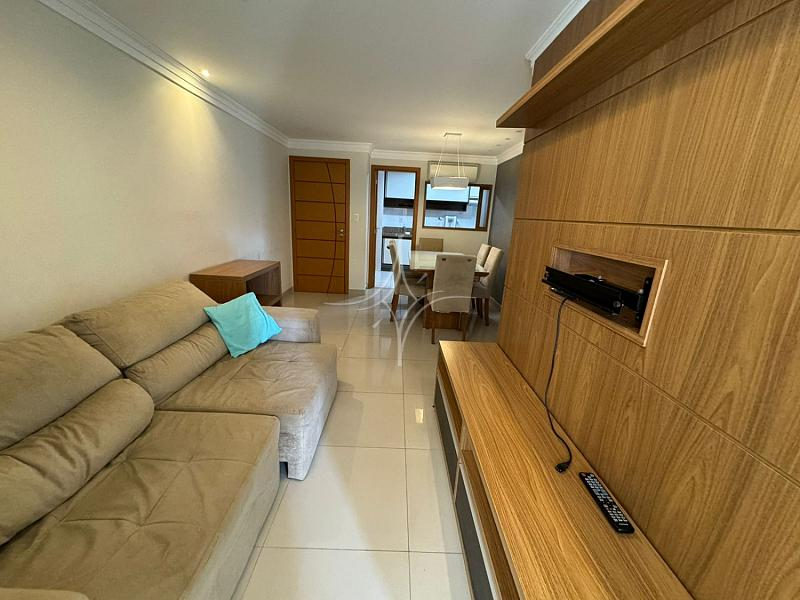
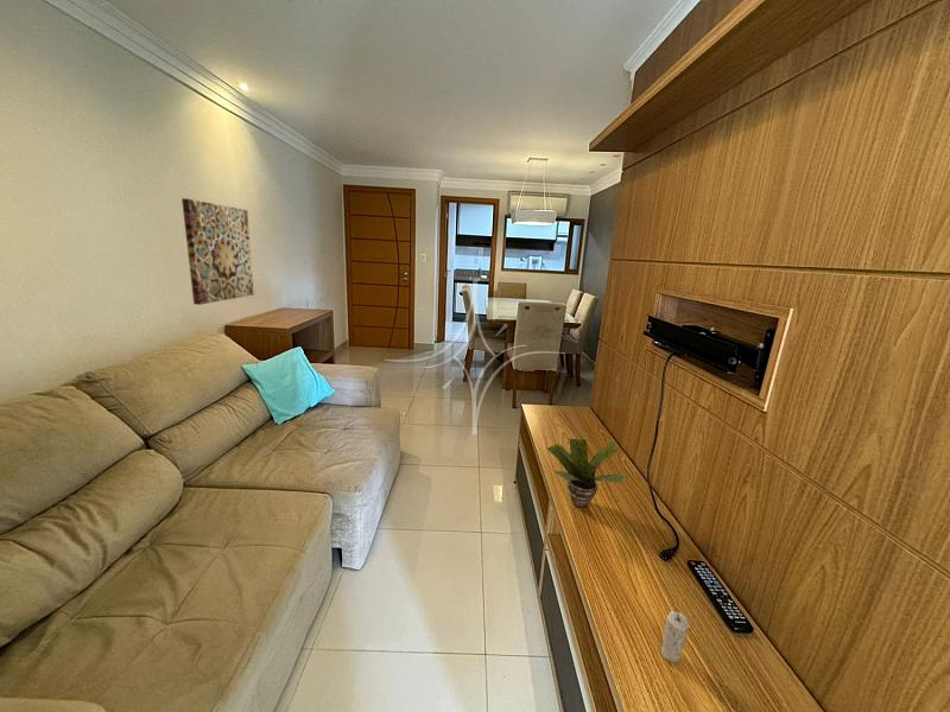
+ wall art (222, 253)
+ candle (676, 632)
+ potted plant (583, 473)
